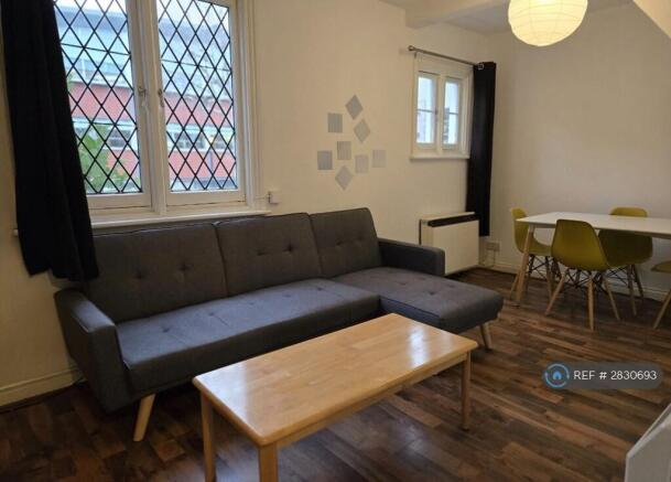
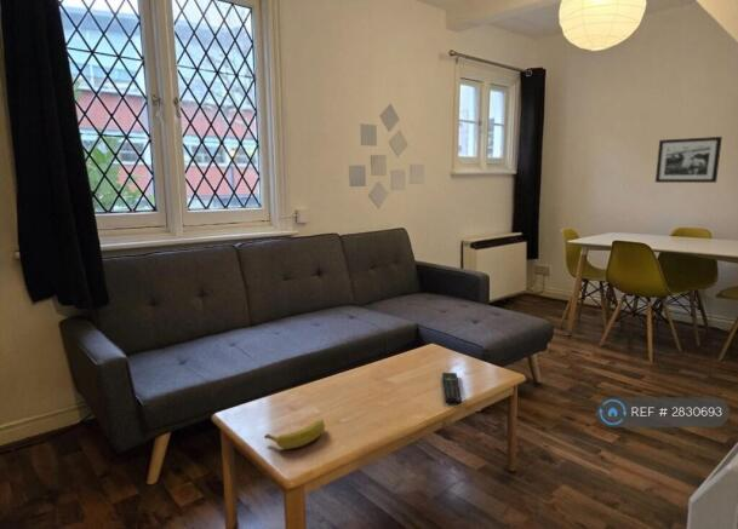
+ picture frame (687, 160)
+ banana (299, 431)
+ remote control (451, 387)
